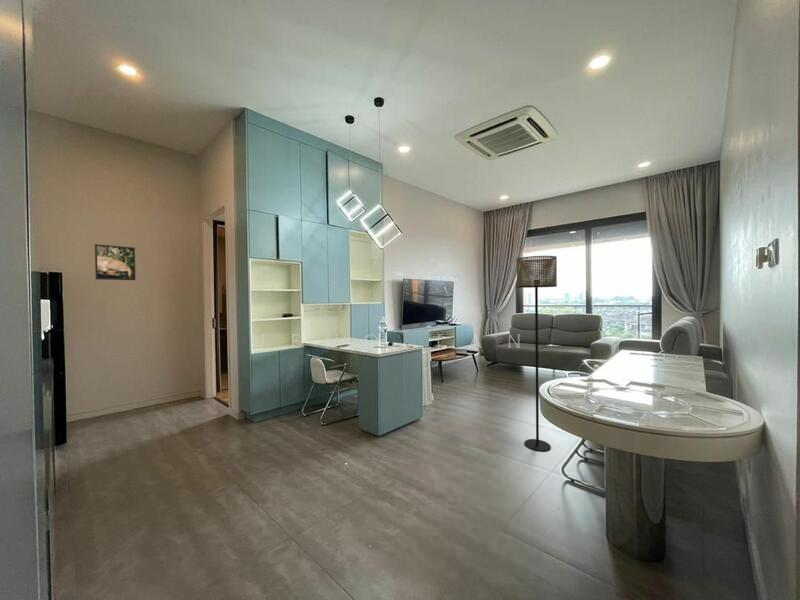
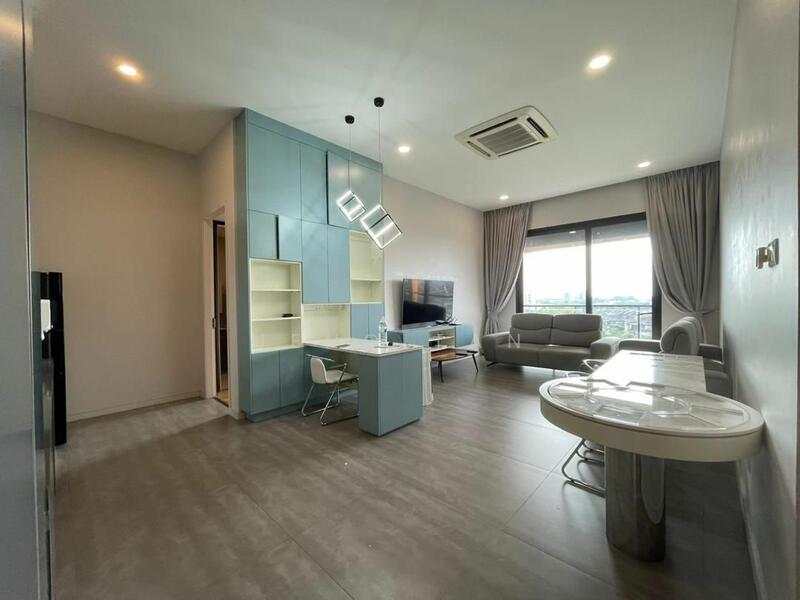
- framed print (115, 262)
- floor lamp (536, 352)
